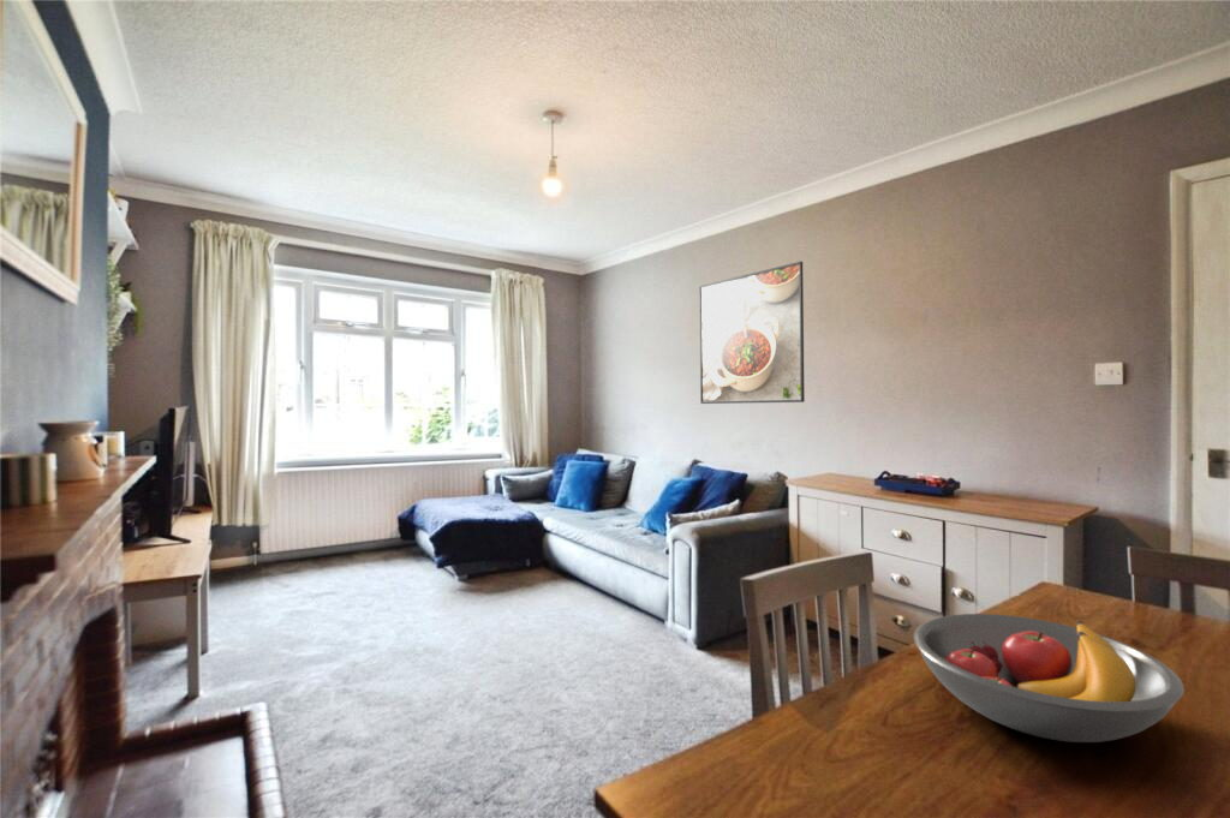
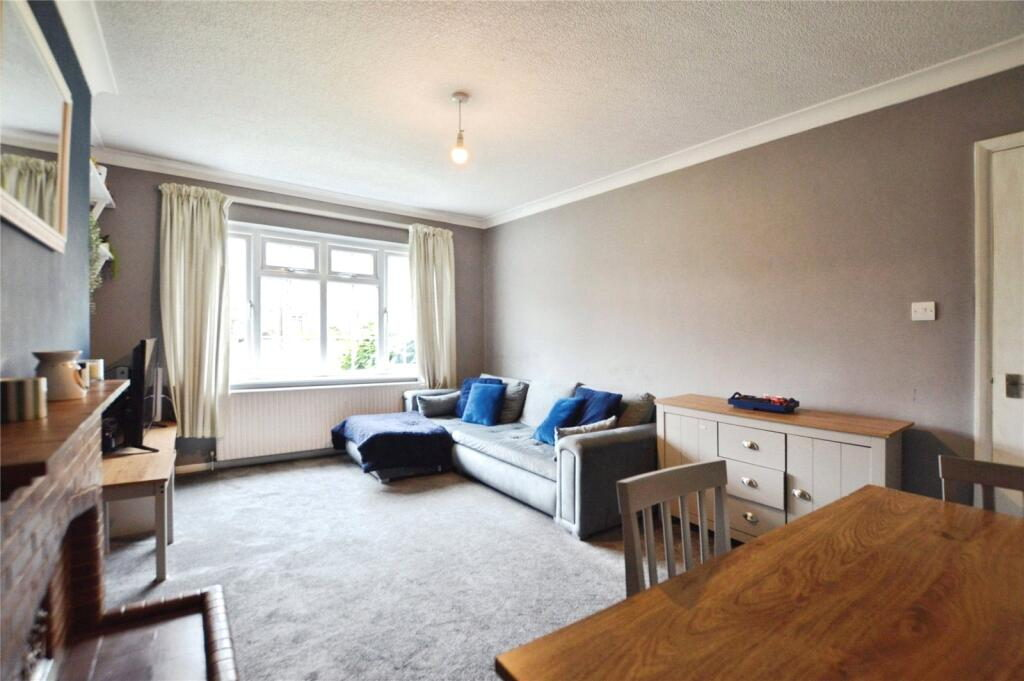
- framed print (747, 339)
- fruit bowl (1034, 674)
